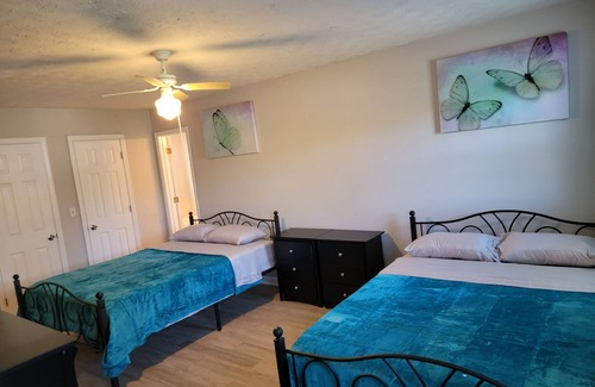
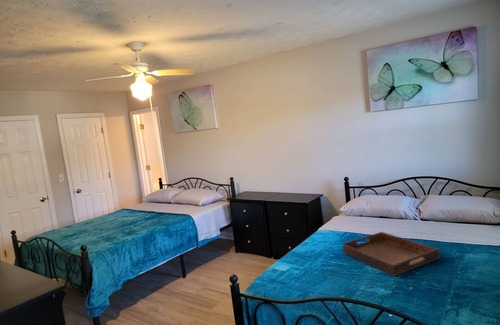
+ serving tray (387, 250)
